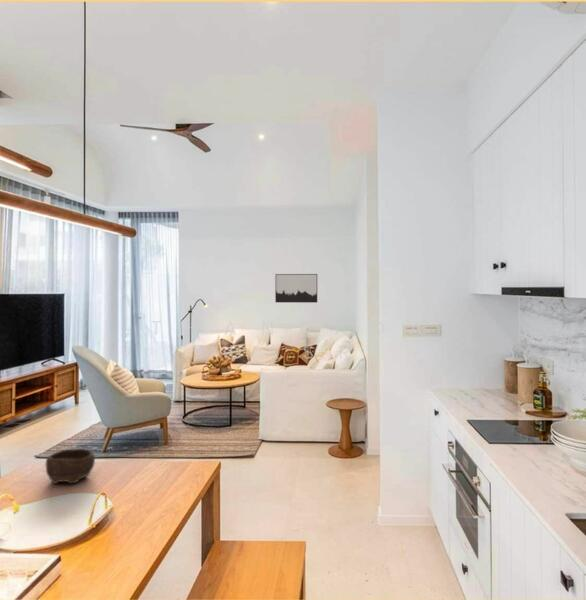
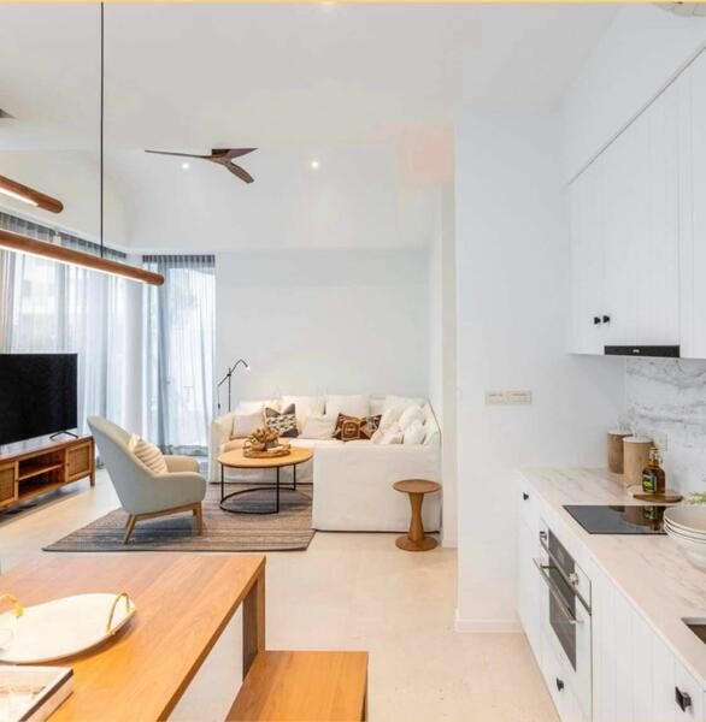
- wall art (296, 288)
- bowl (70, 465)
